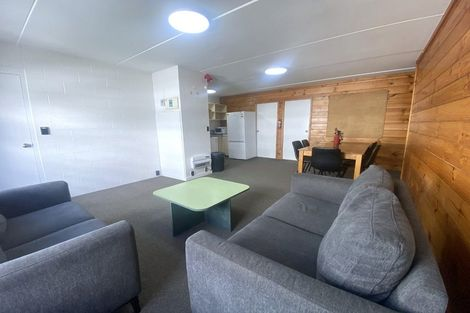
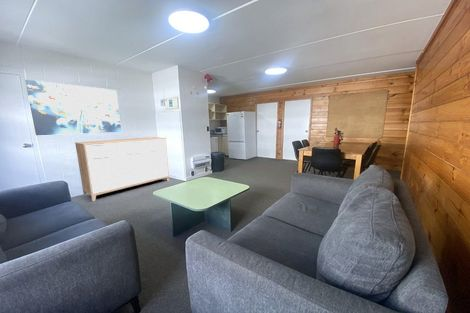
+ sideboard (128, 163)
+ wall art (80, 110)
